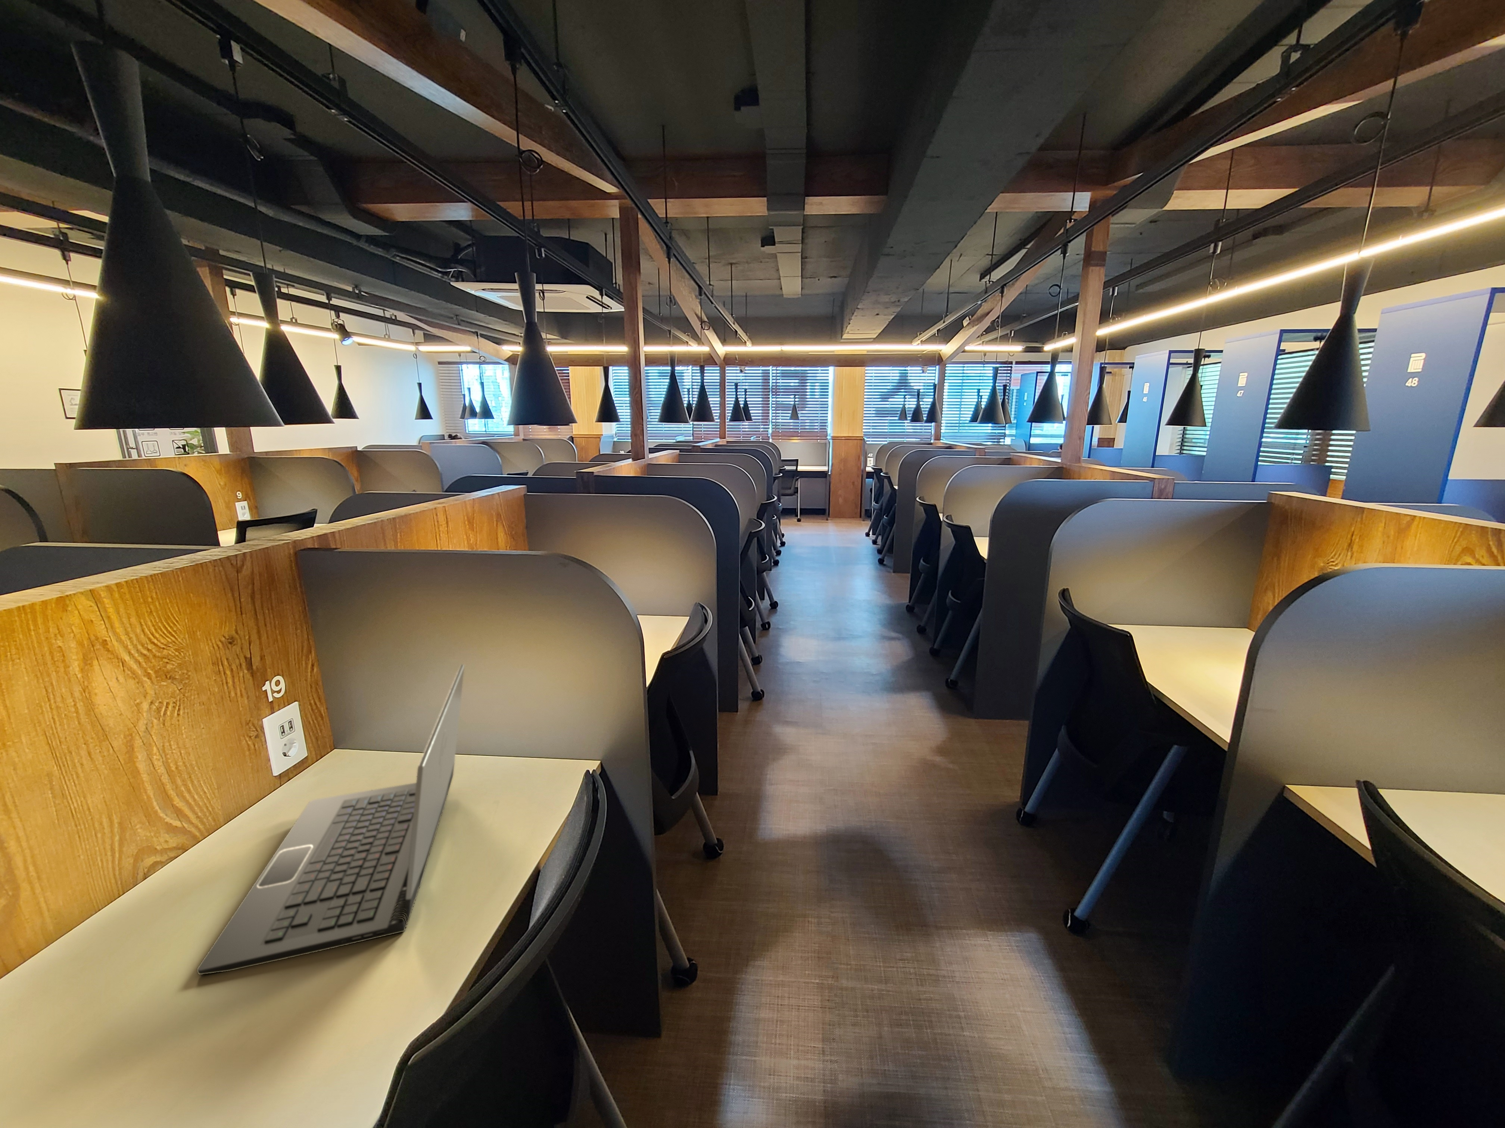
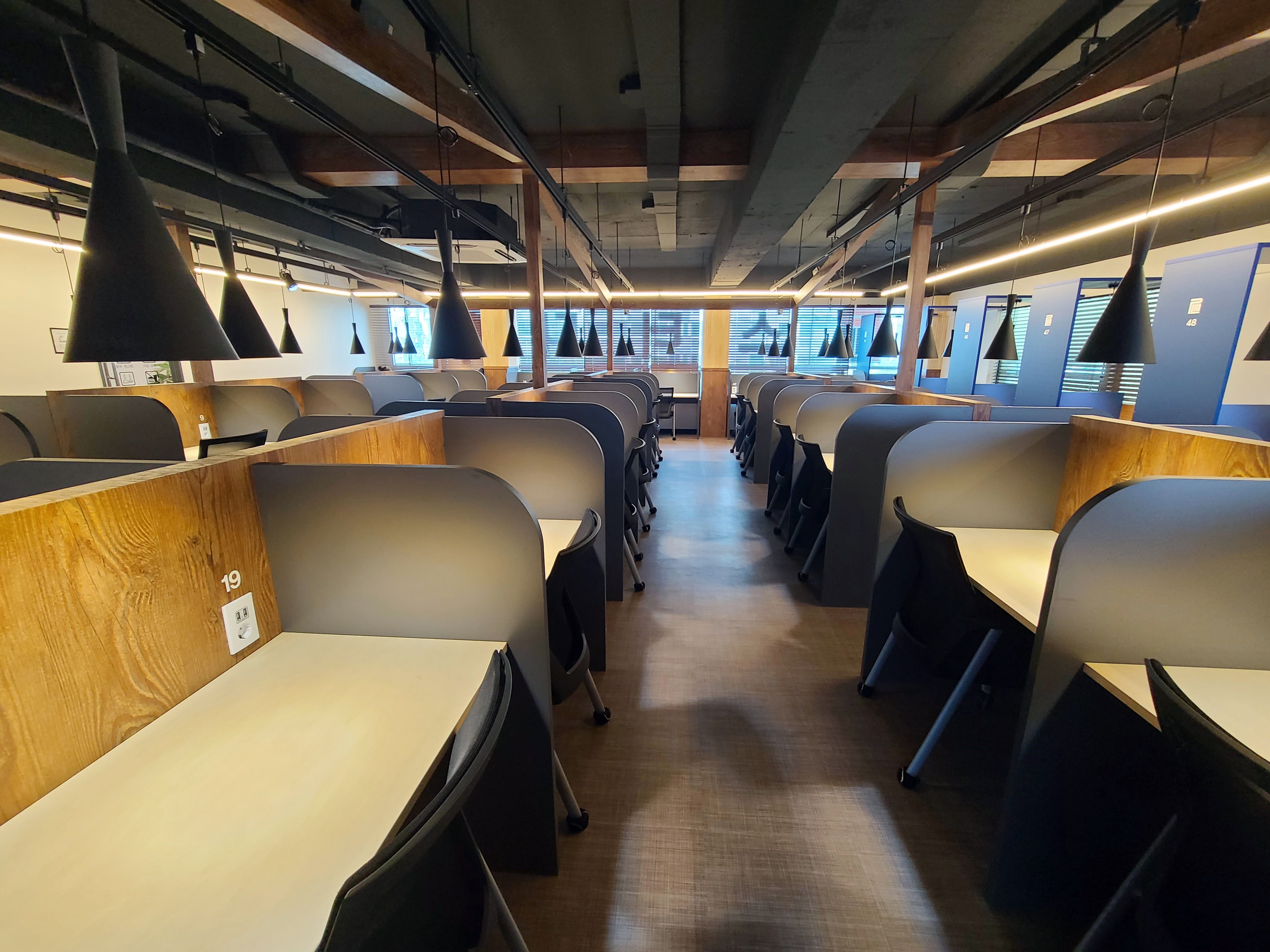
- laptop computer (358, 793)
